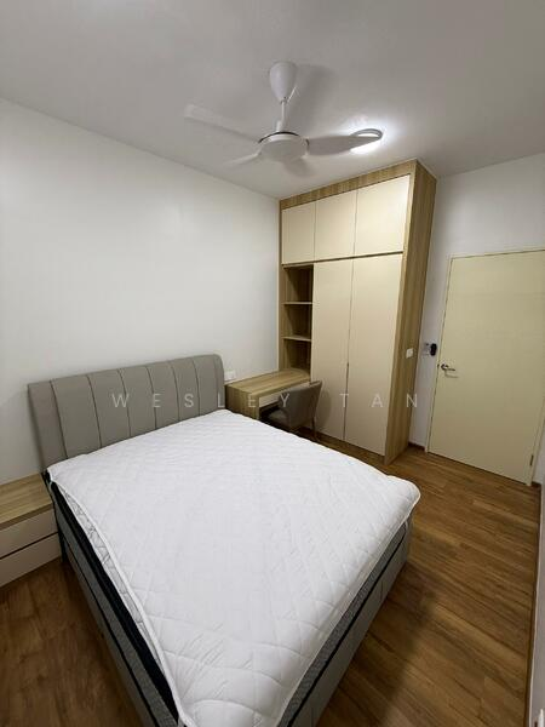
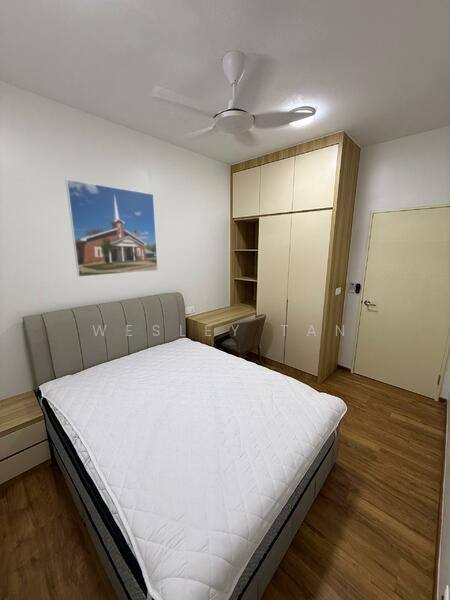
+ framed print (118, 232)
